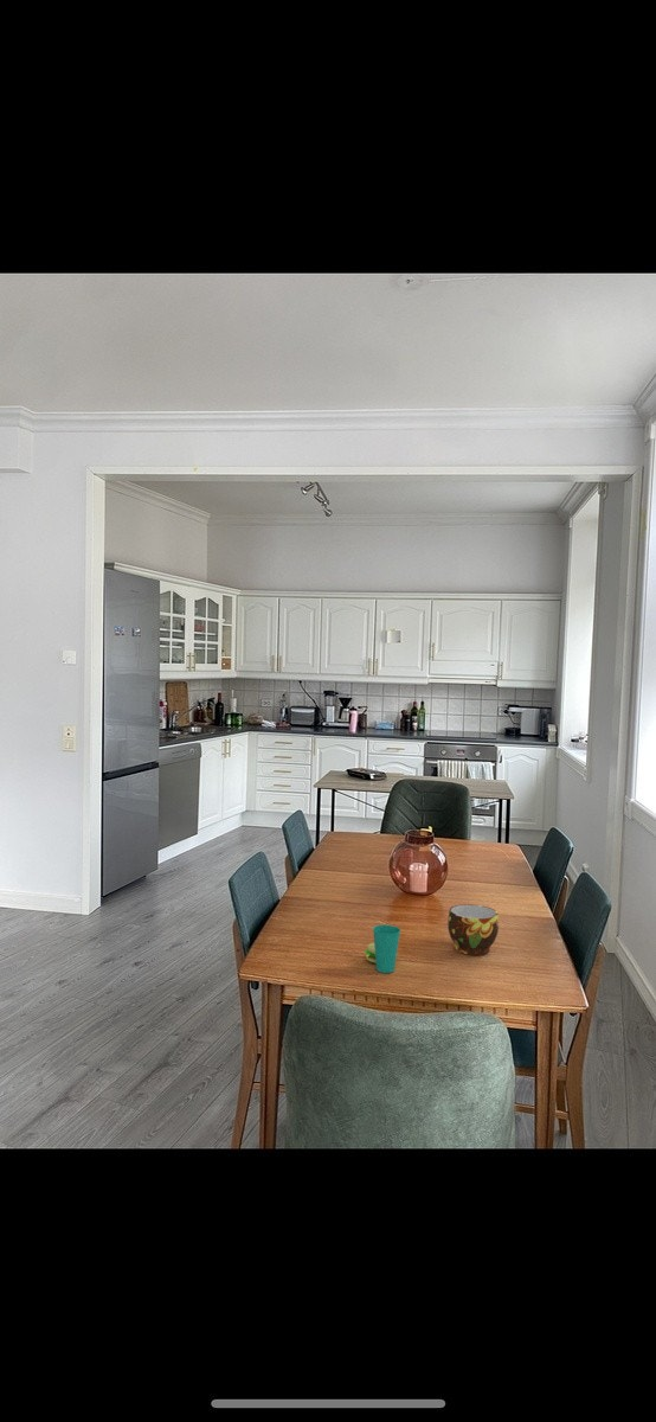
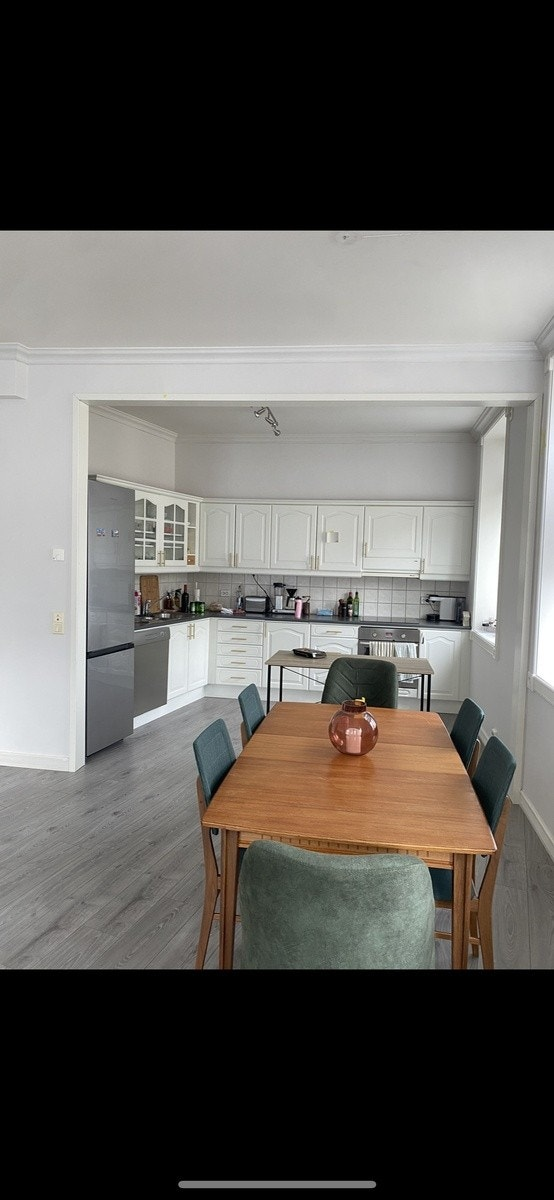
- cup (382, 944)
- cup (470, 929)
